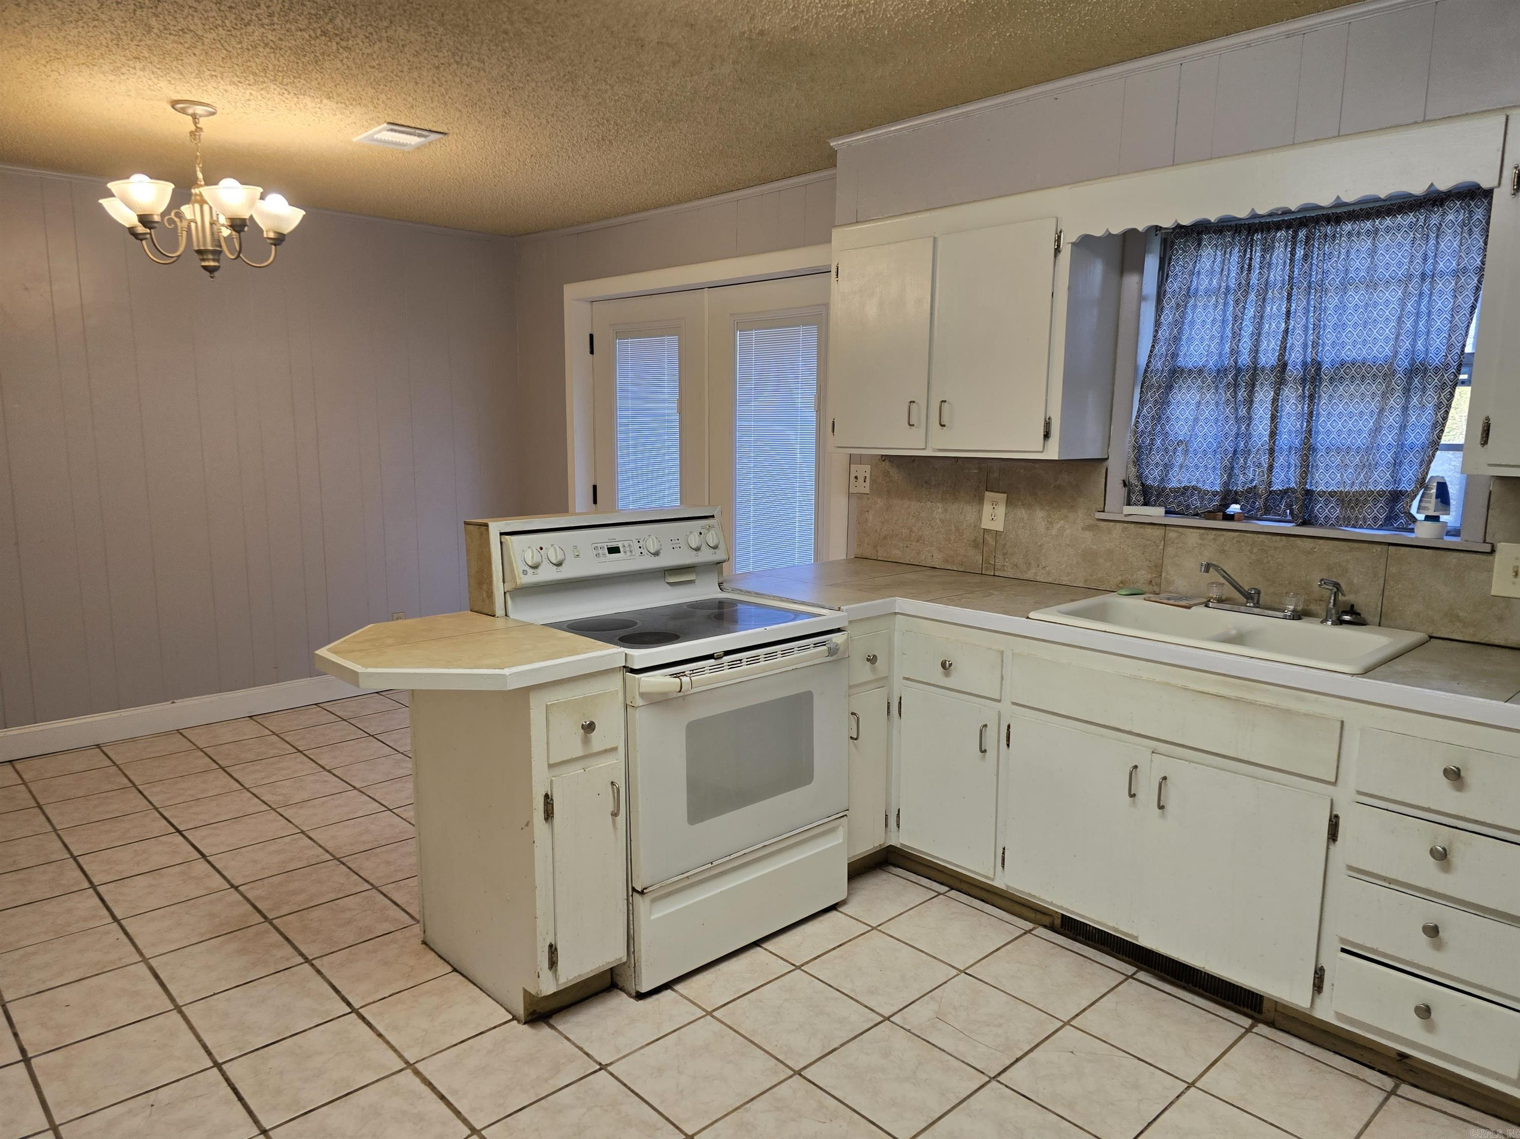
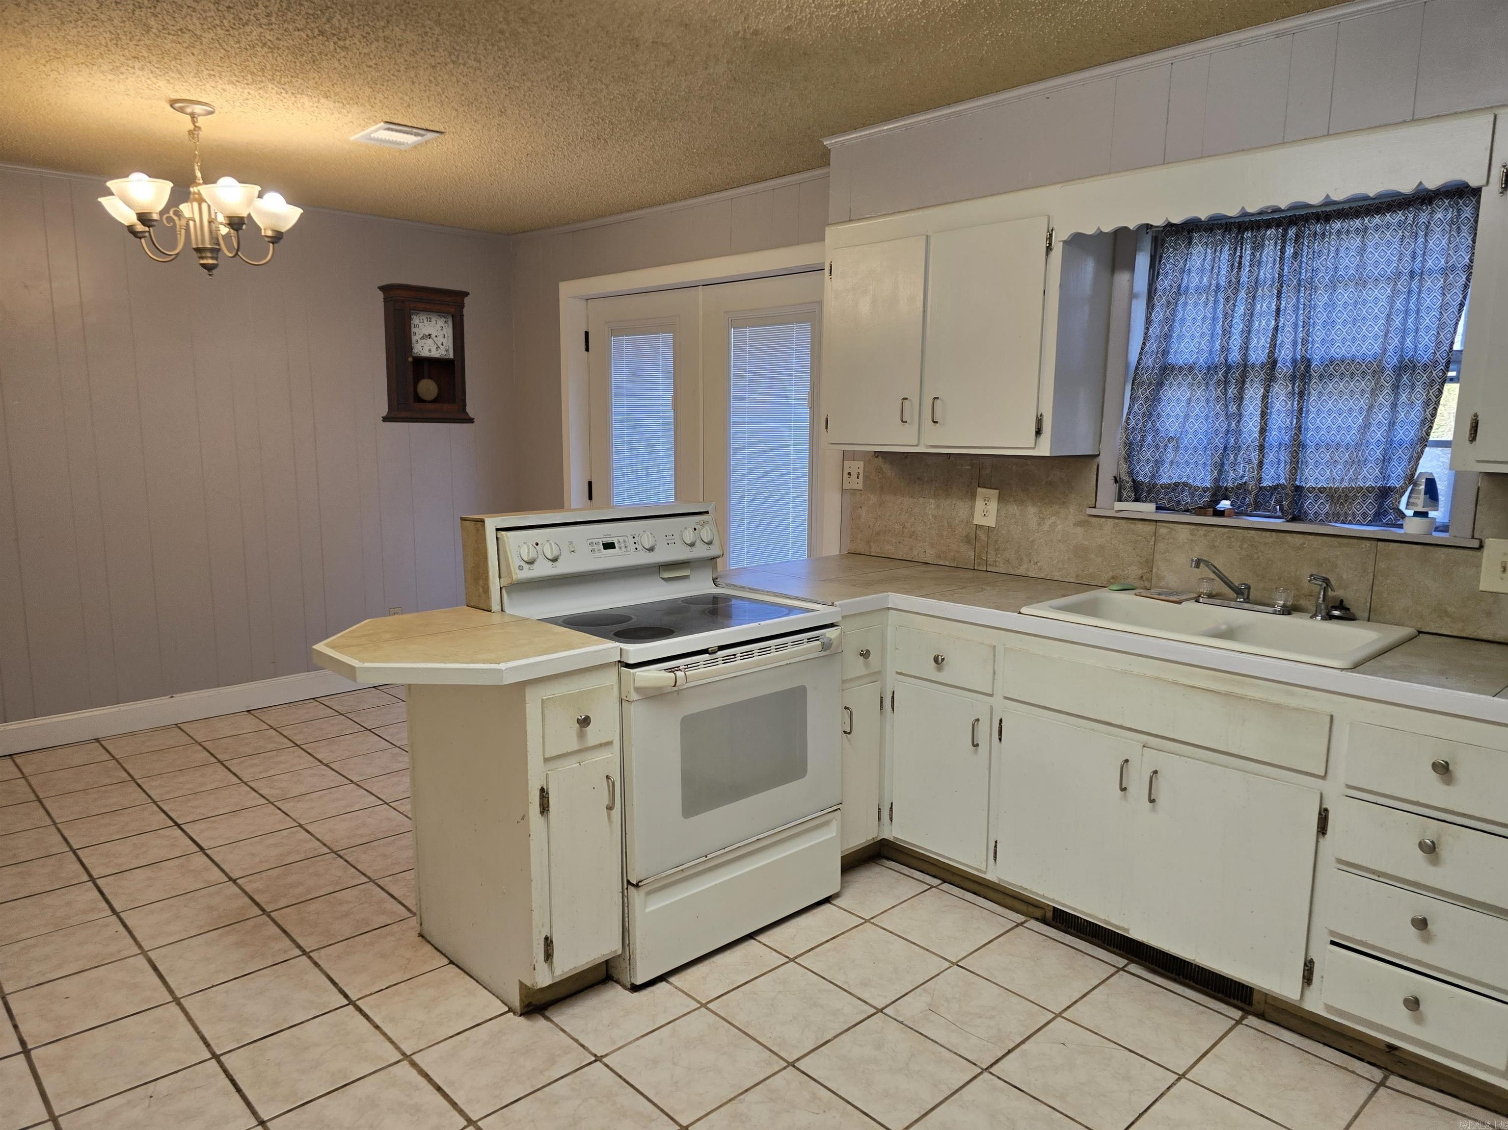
+ pendulum clock (429, 356)
